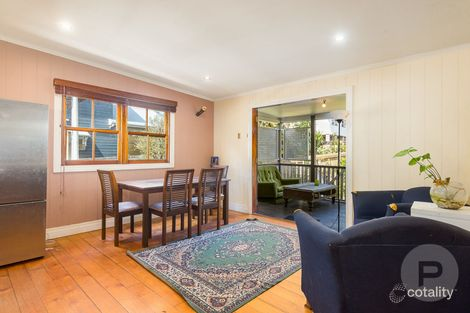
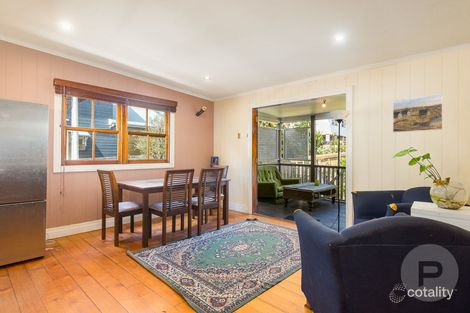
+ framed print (416, 114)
